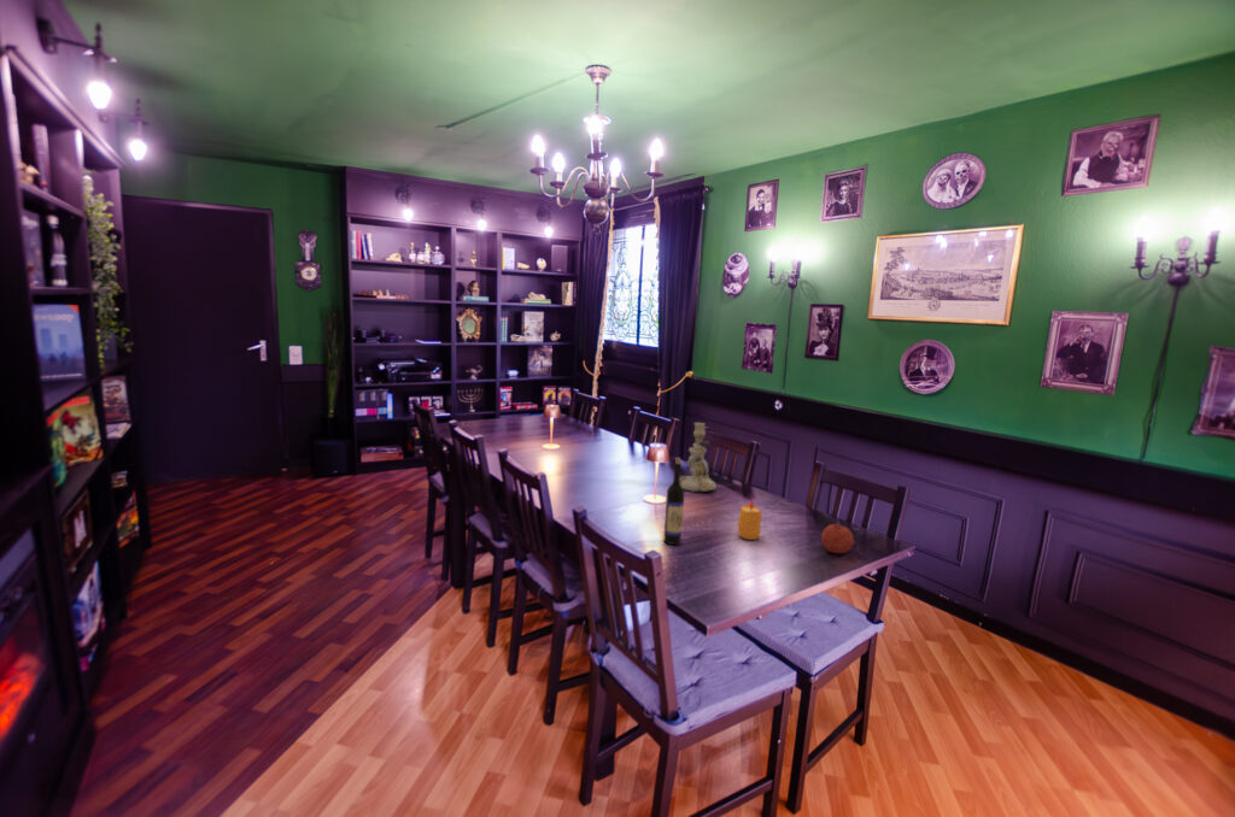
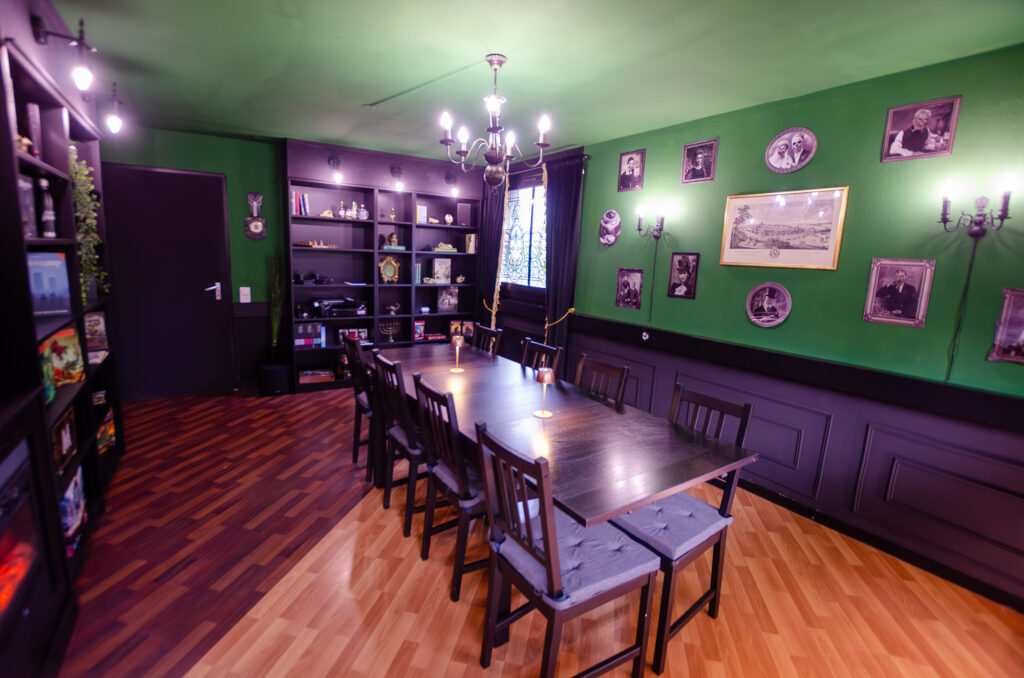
- candle (750, 516)
- wine bottle (674, 500)
- fruit (836, 536)
- candlestick (697, 454)
